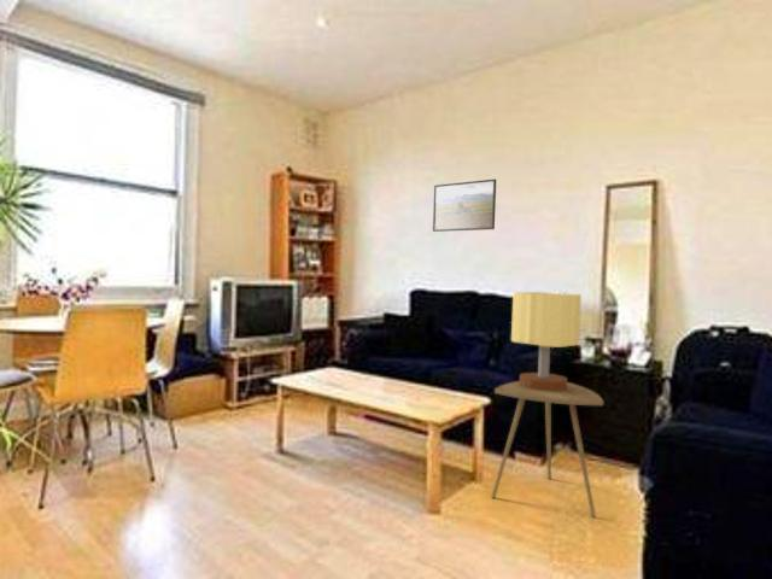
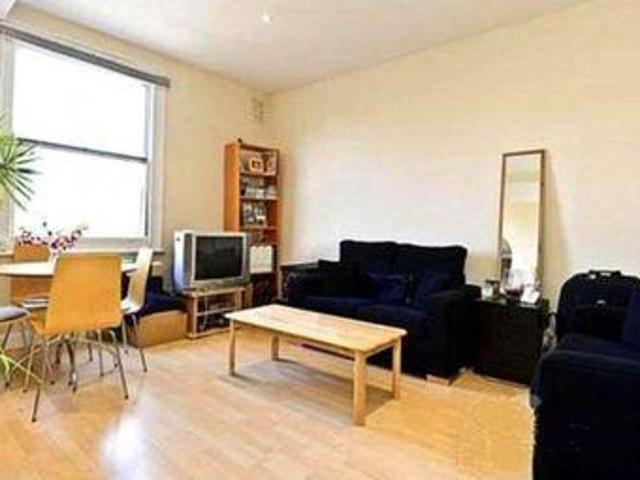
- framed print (462, 206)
- table lamp (544, 339)
- side table (550, 444)
